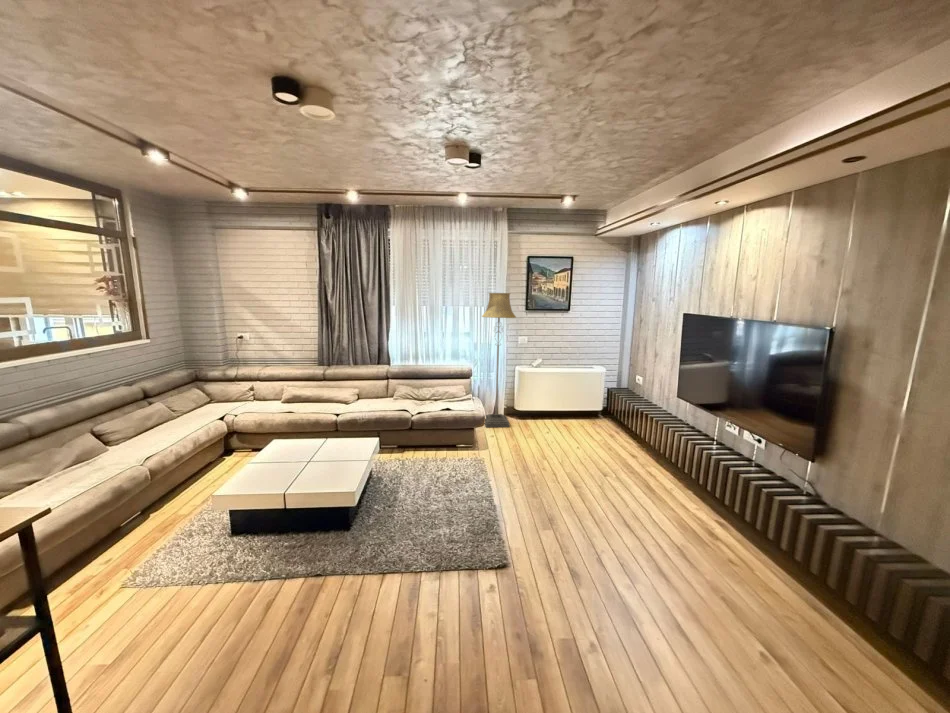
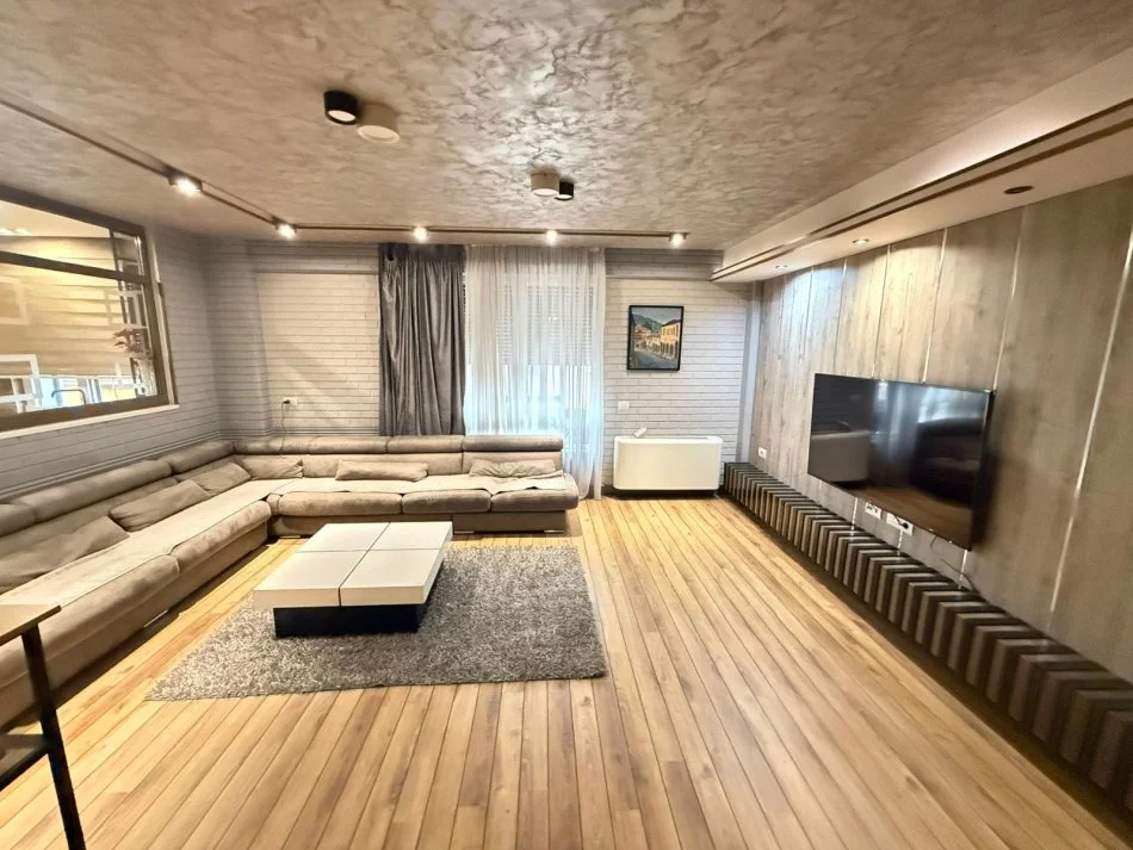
- floor lamp (497, 359)
